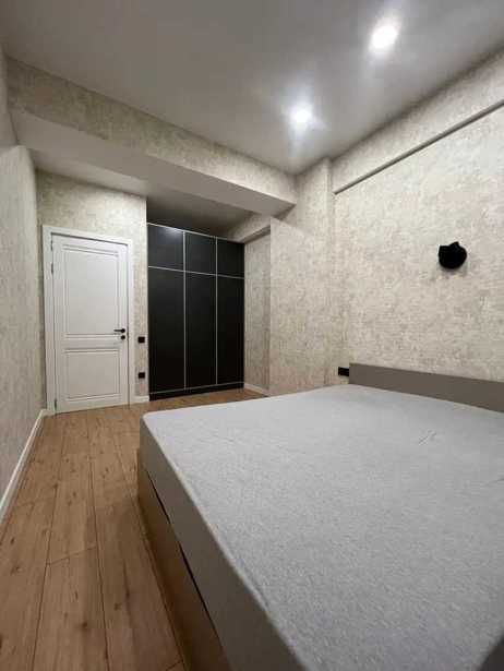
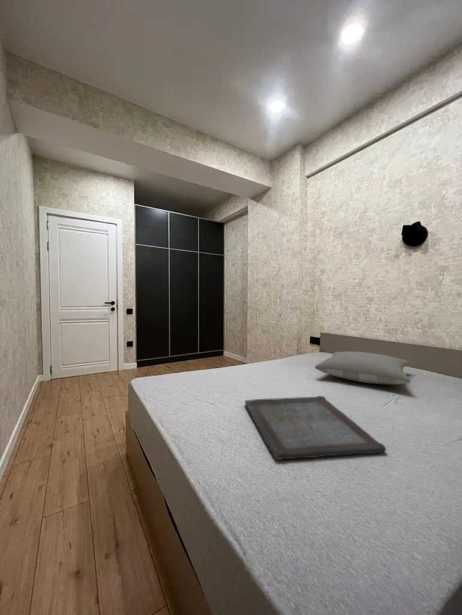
+ pillow (363, 364)
+ serving tray (302, 420)
